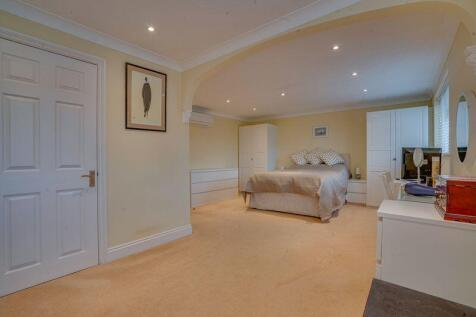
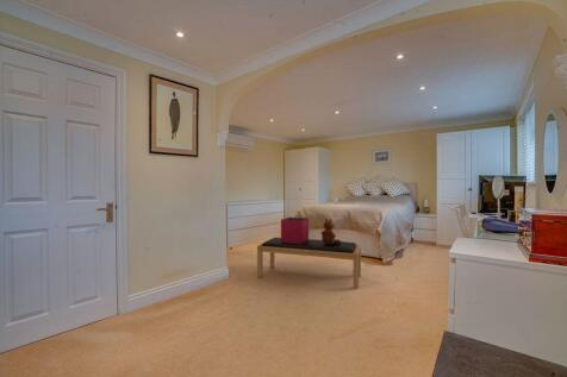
+ storage bin (294, 230)
+ toy (330, 231)
+ bench (309, 255)
